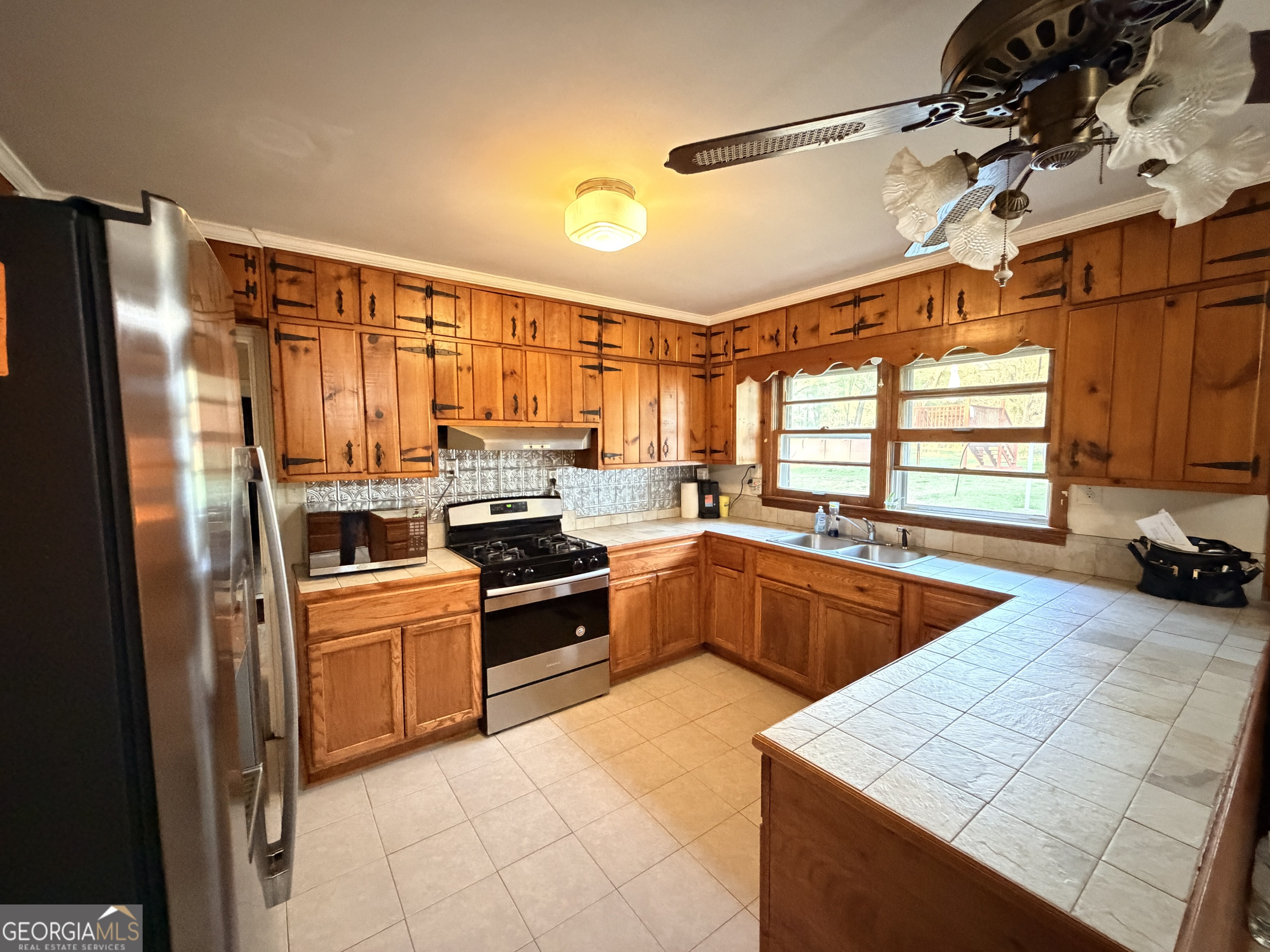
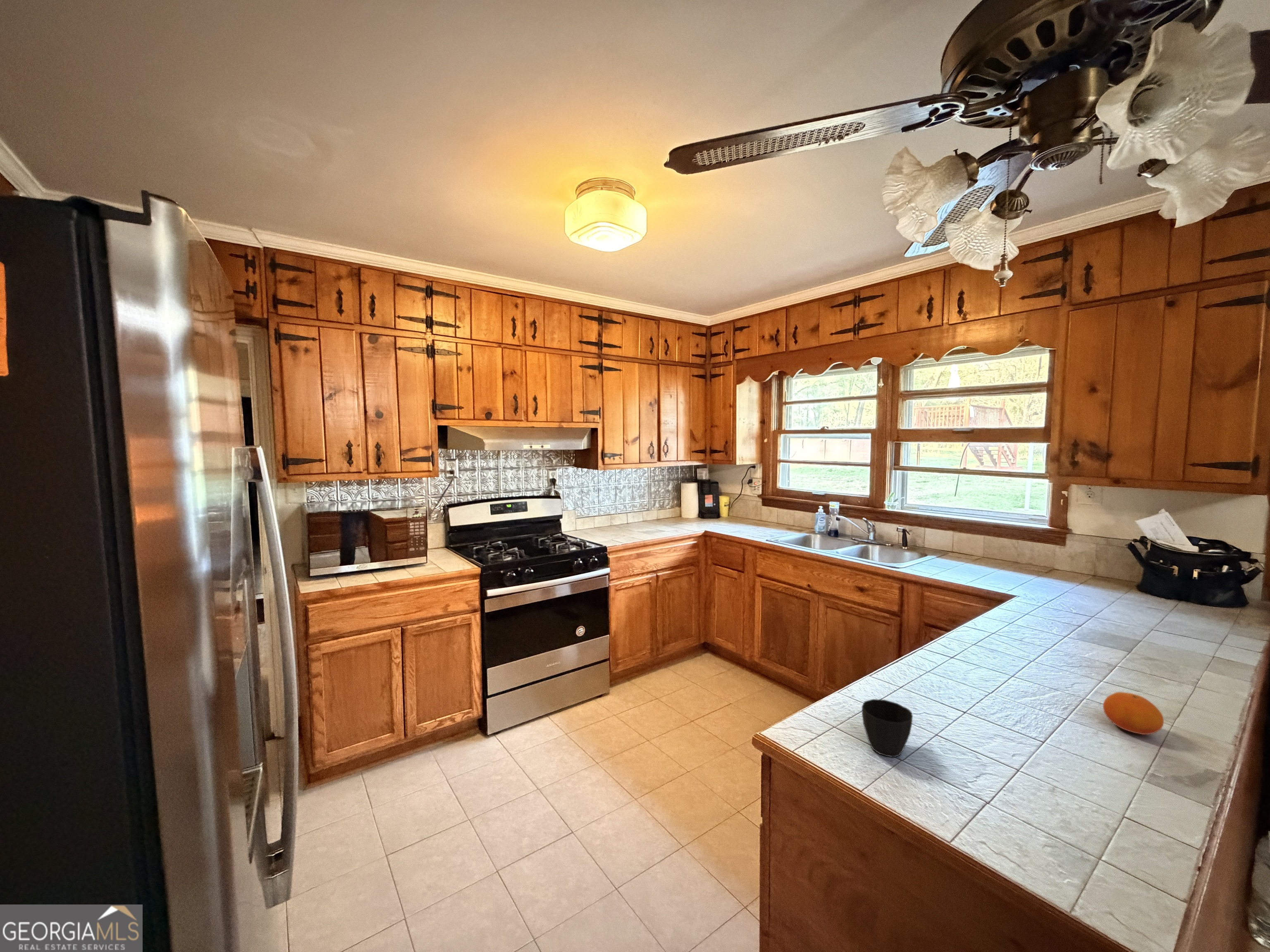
+ fruit (1132, 713)
+ cup (889, 730)
